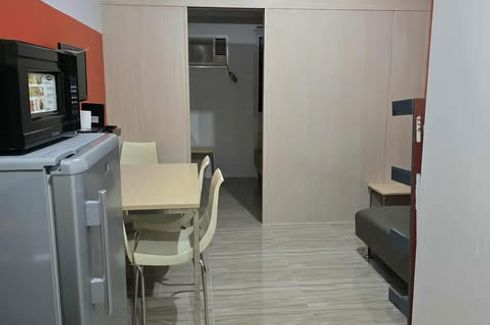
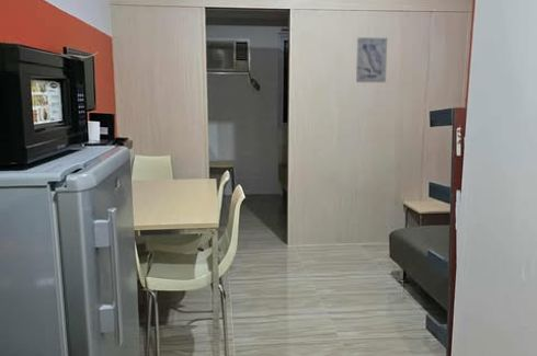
+ wall art (372, 60)
